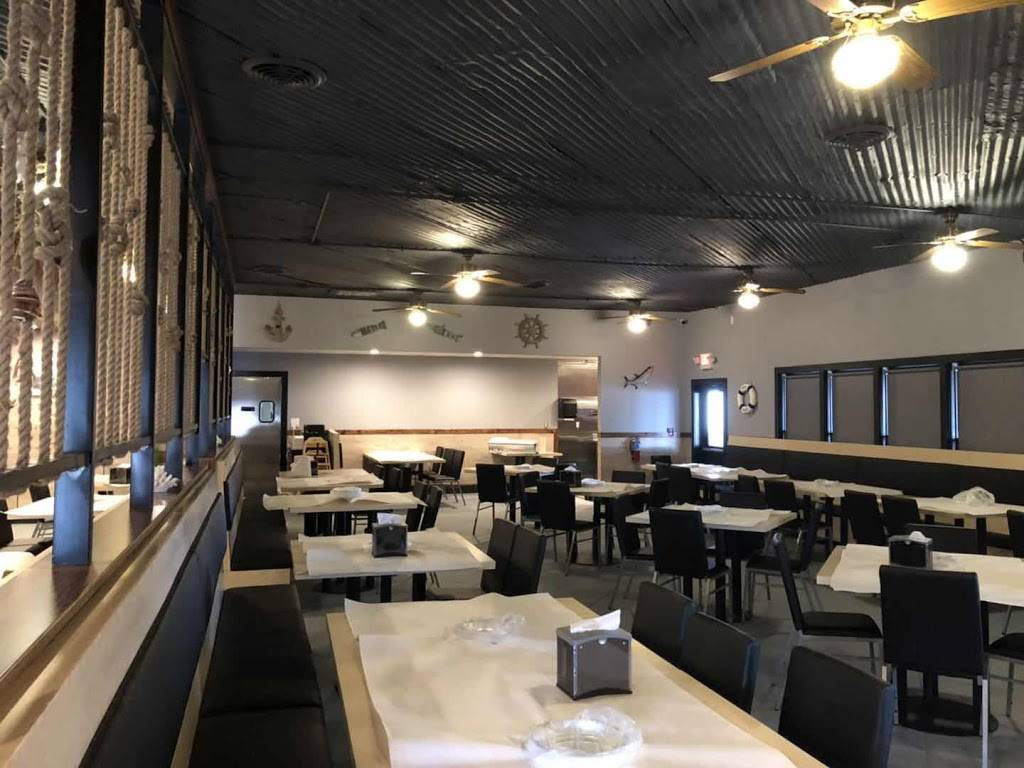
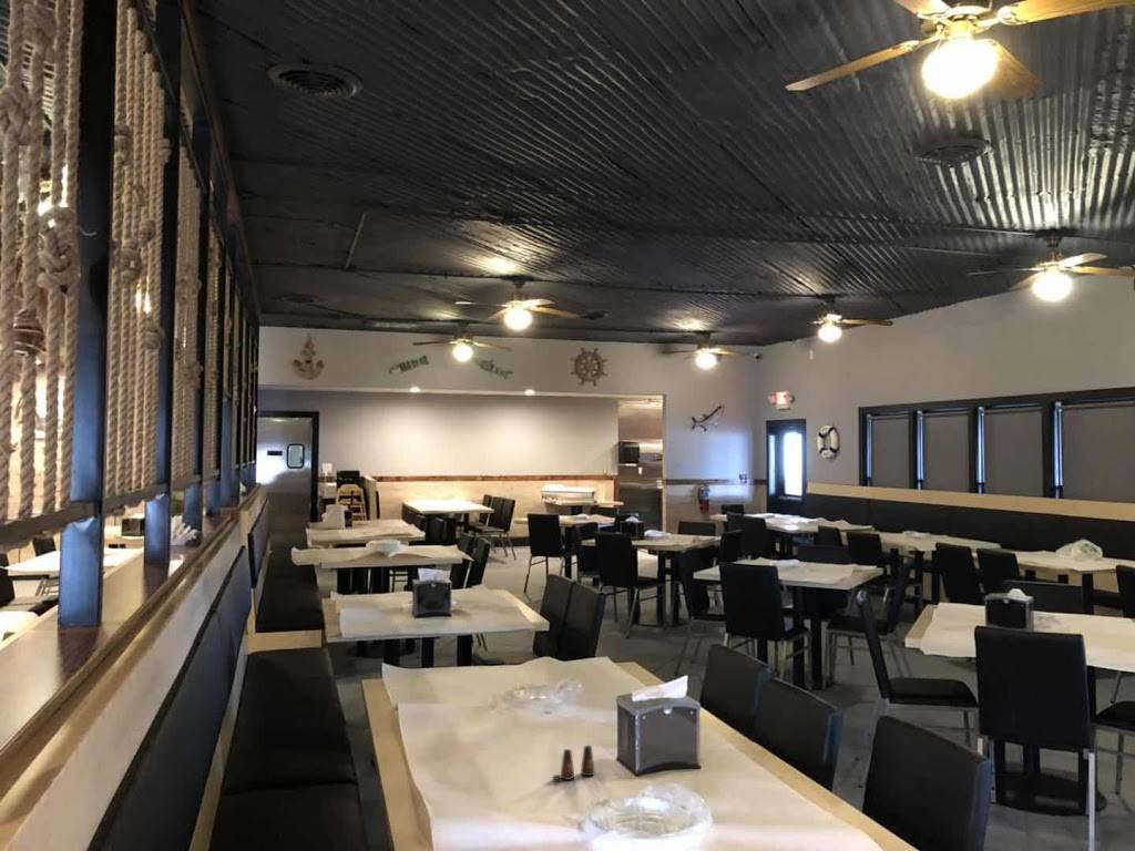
+ salt shaker (572, 762)
